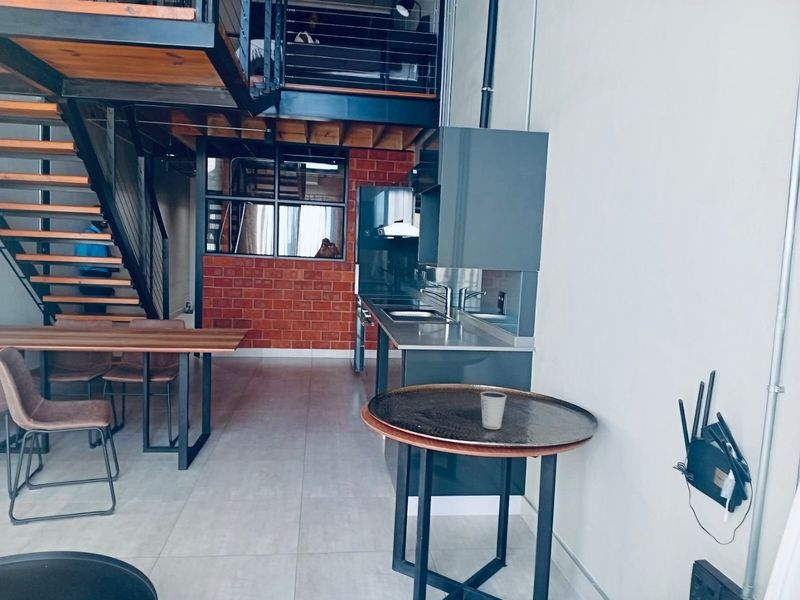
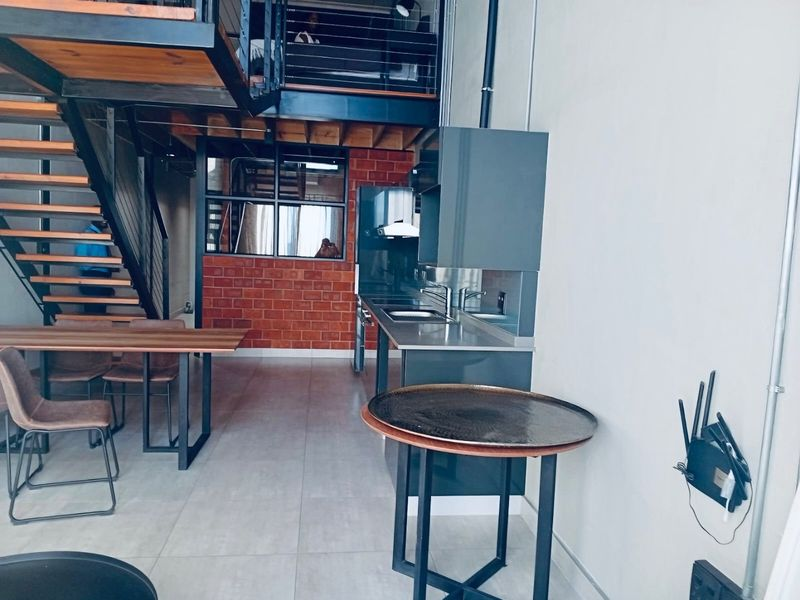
- dixie cup (492, 410)
